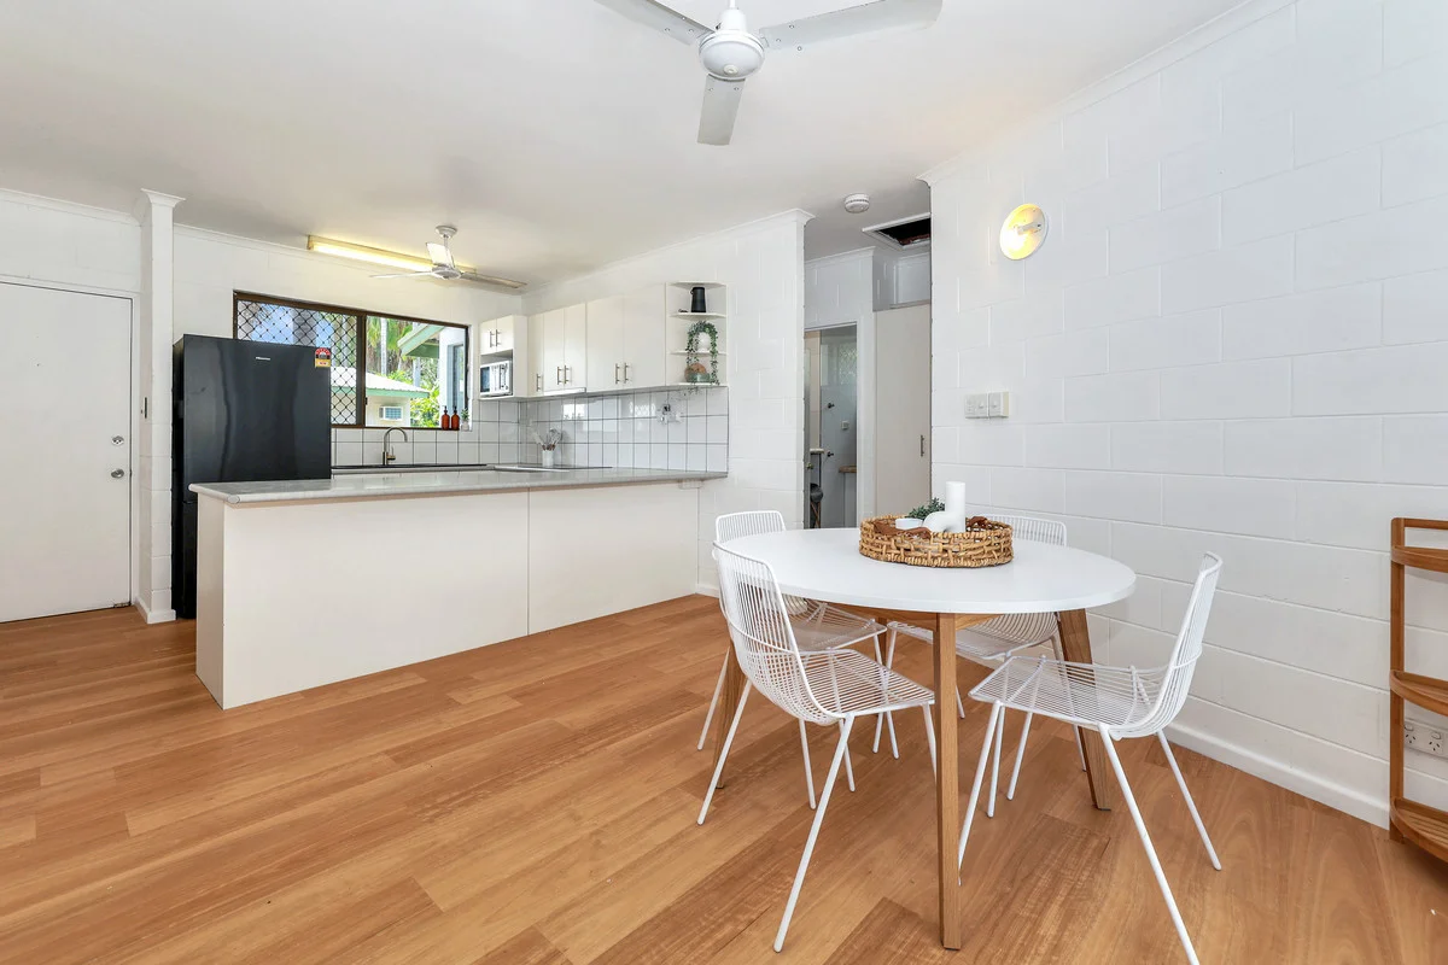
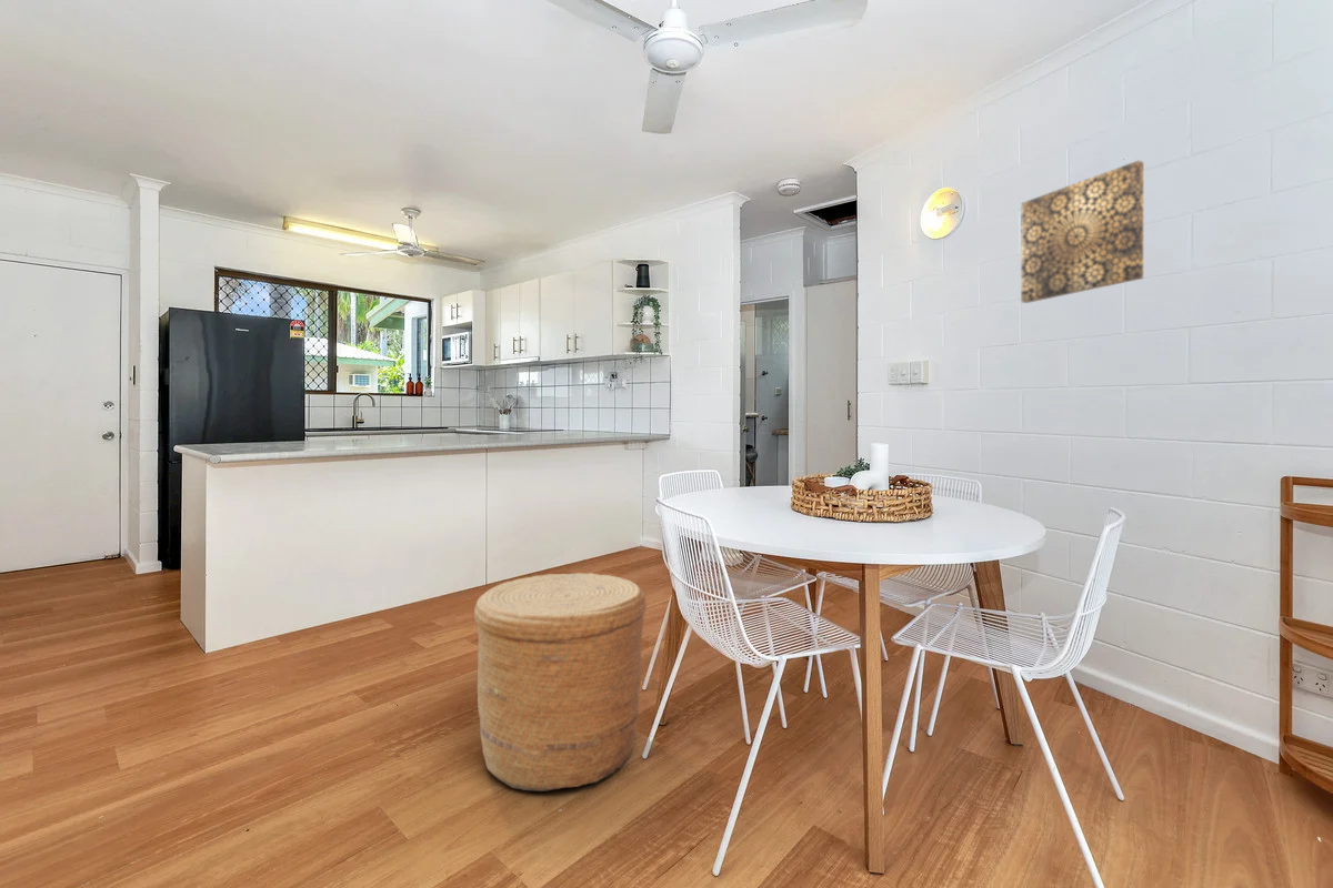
+ basket (562, 669)
+ wall art (1078, 238)
